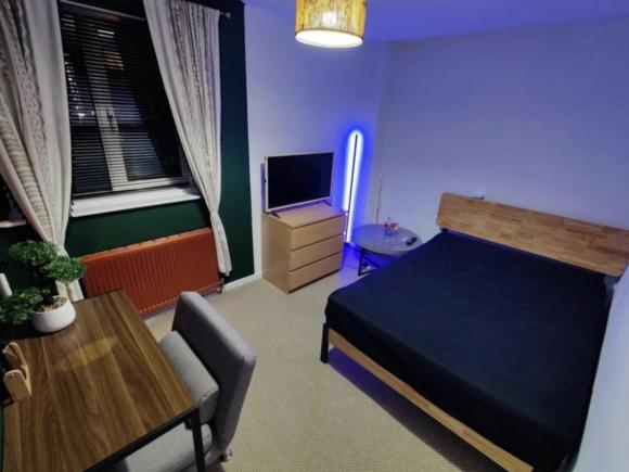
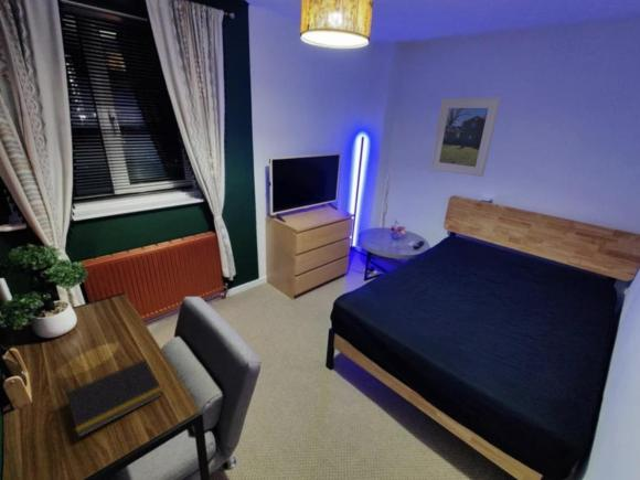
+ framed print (461, 137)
+ notepad (116, 393)
